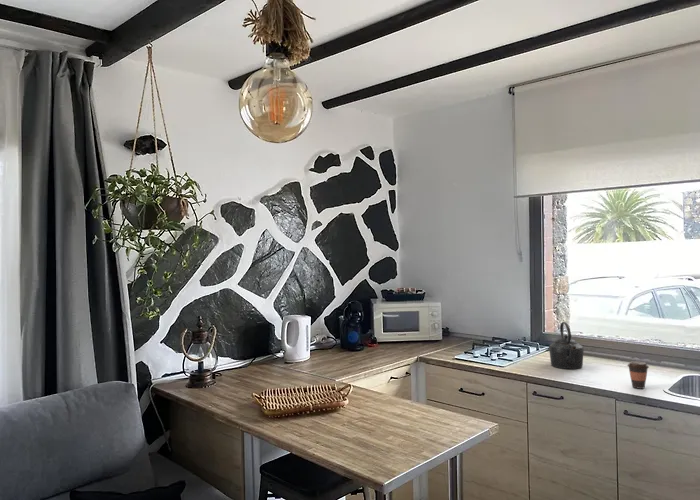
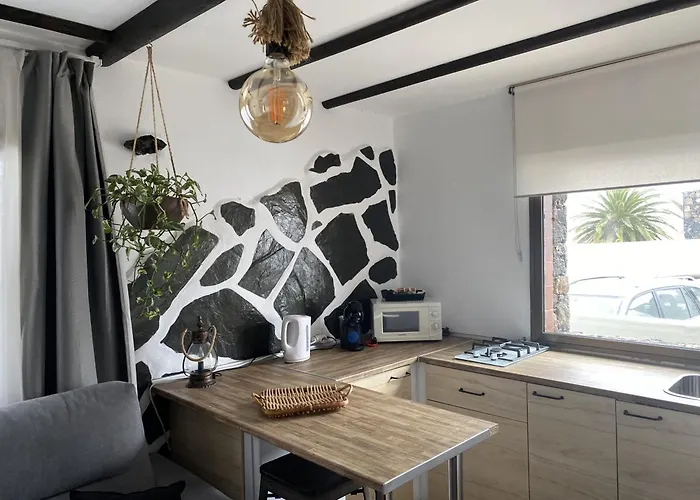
- kettle (568, 345)
- coffee cup (638, 375)
